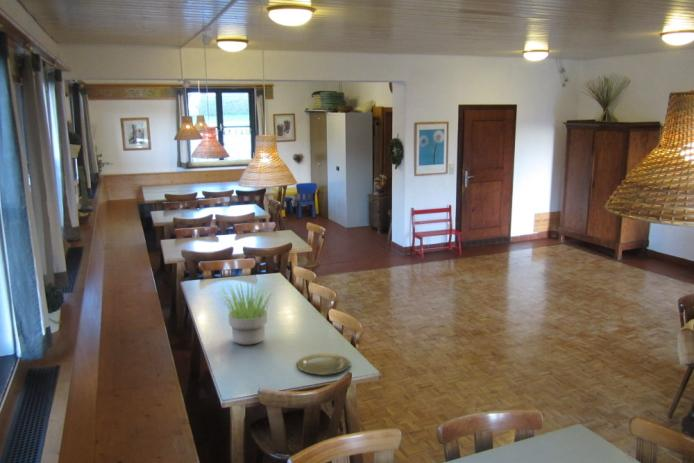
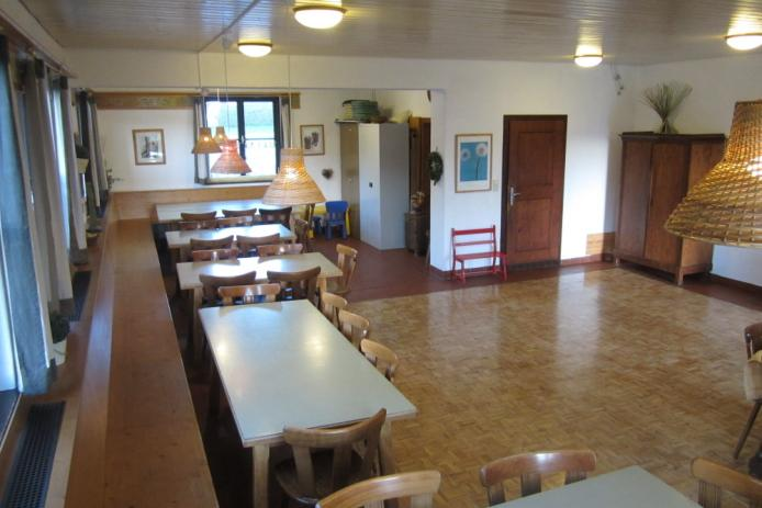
- potted plant (248, 314)
- plate (323, 363)
